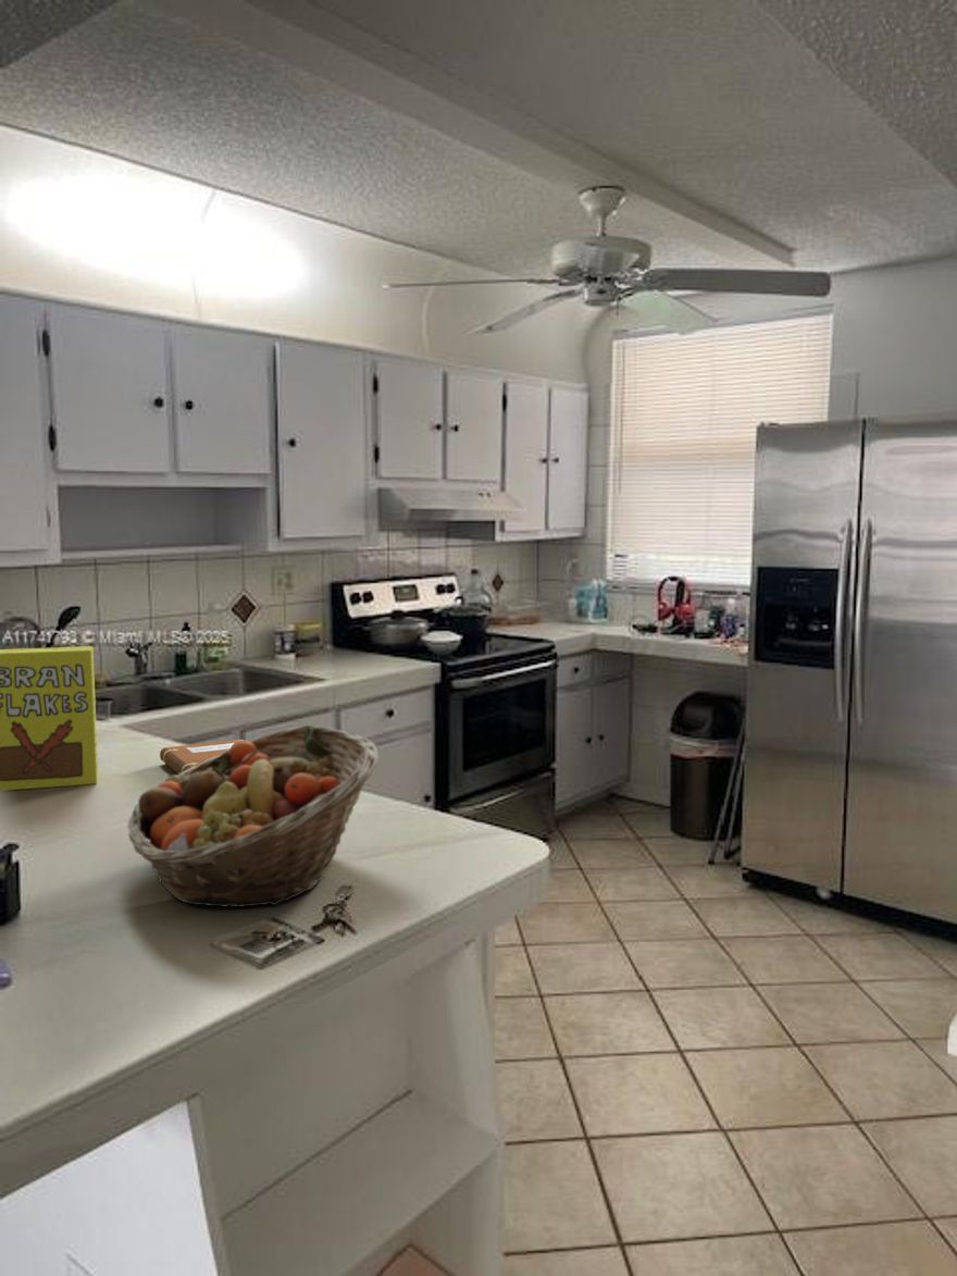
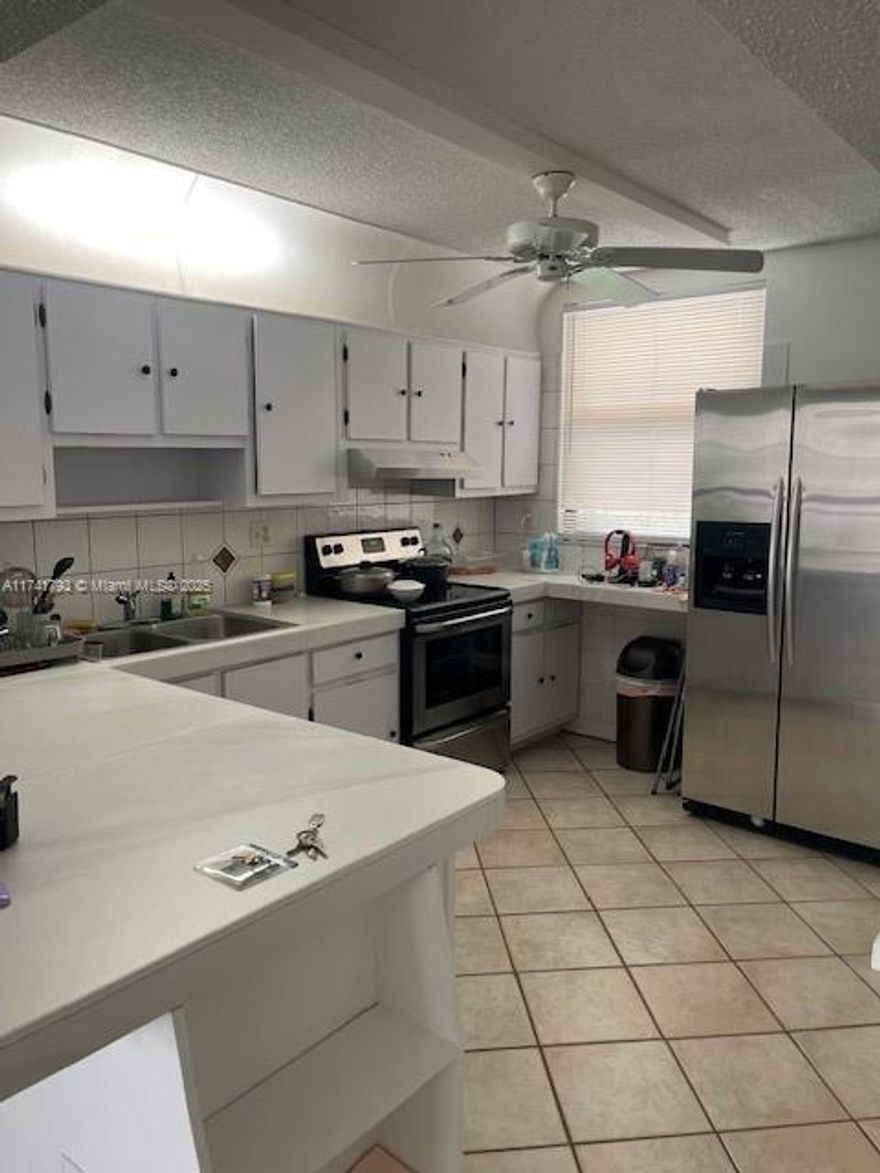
- fruit basket (254, 807)
- notebook (215, 756)
- cereal box (41, 717)
